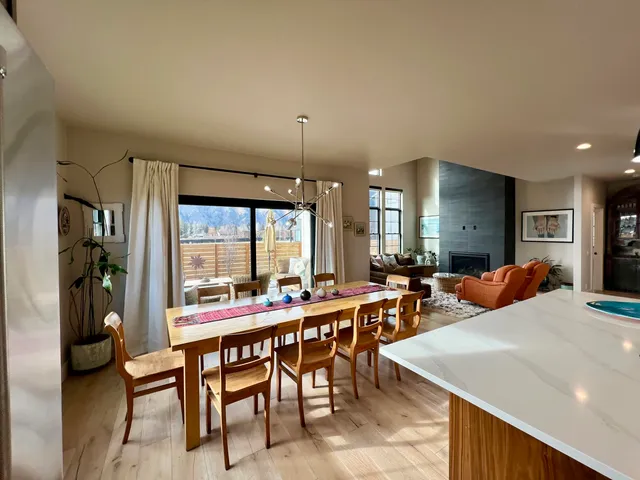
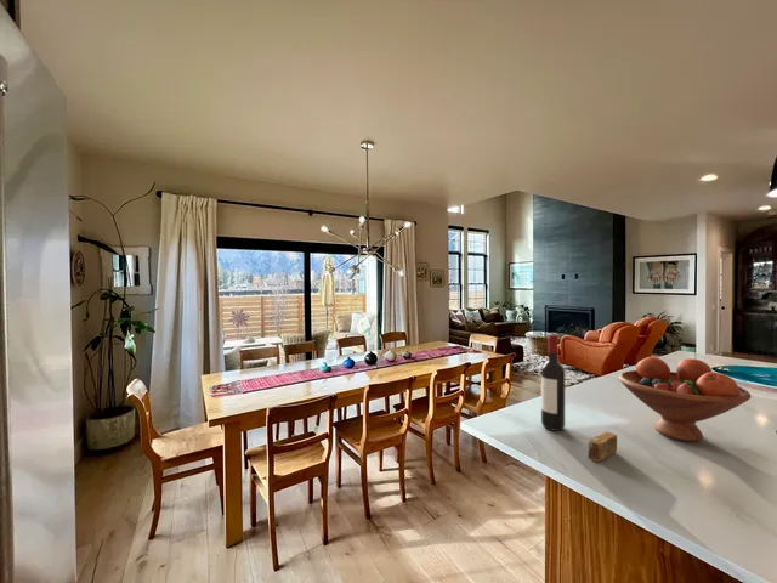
+ fruit bowl (677, 397)
+ soap bar (602, 446)
+ wine bottle (552, 380)
